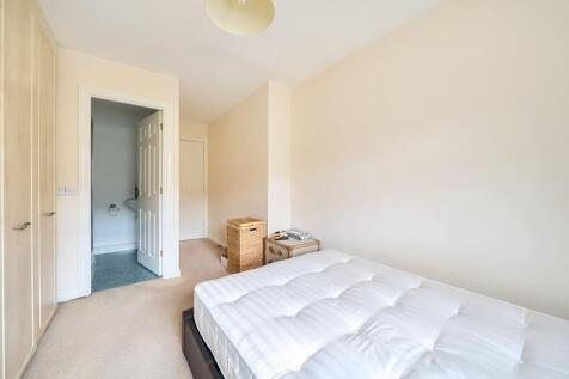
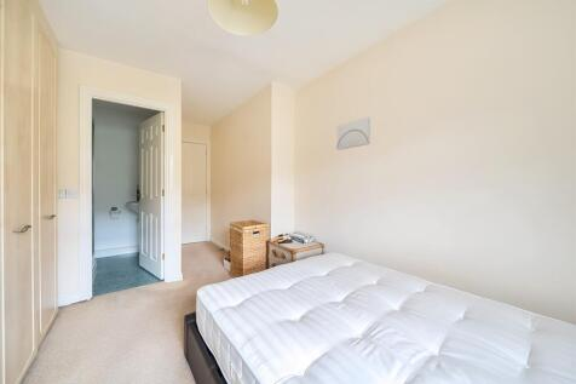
+ wall art (352, 134)
